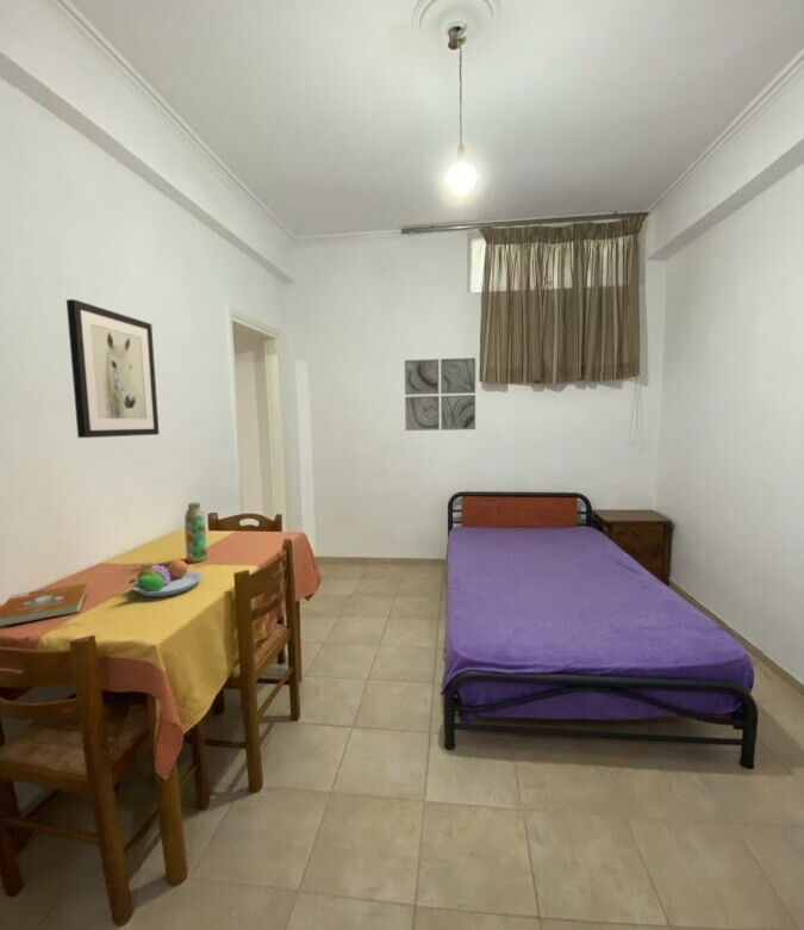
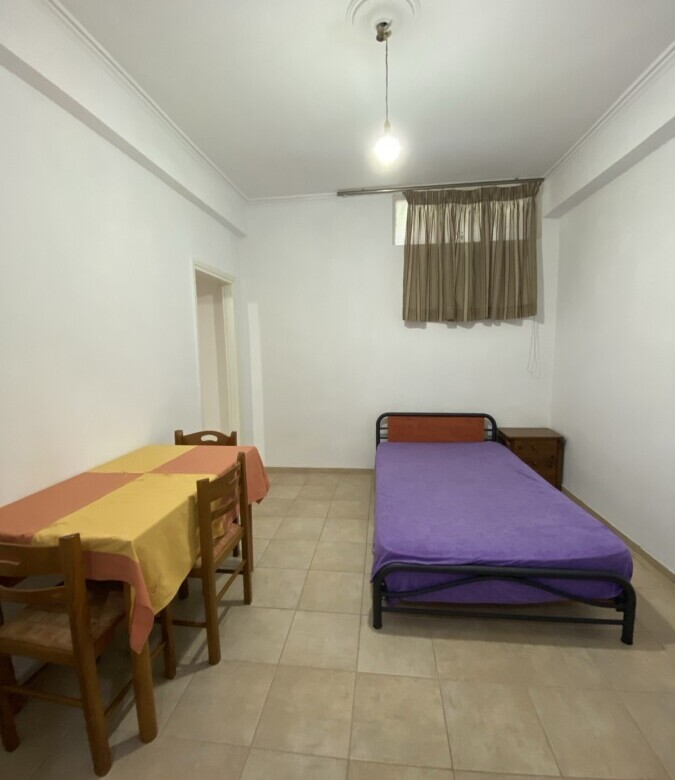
- wall art (118, 374)
- water bottle (194, 531)
- wall art (438, 396)
- fruit bowl (164, 575)
- book (44, 603)
